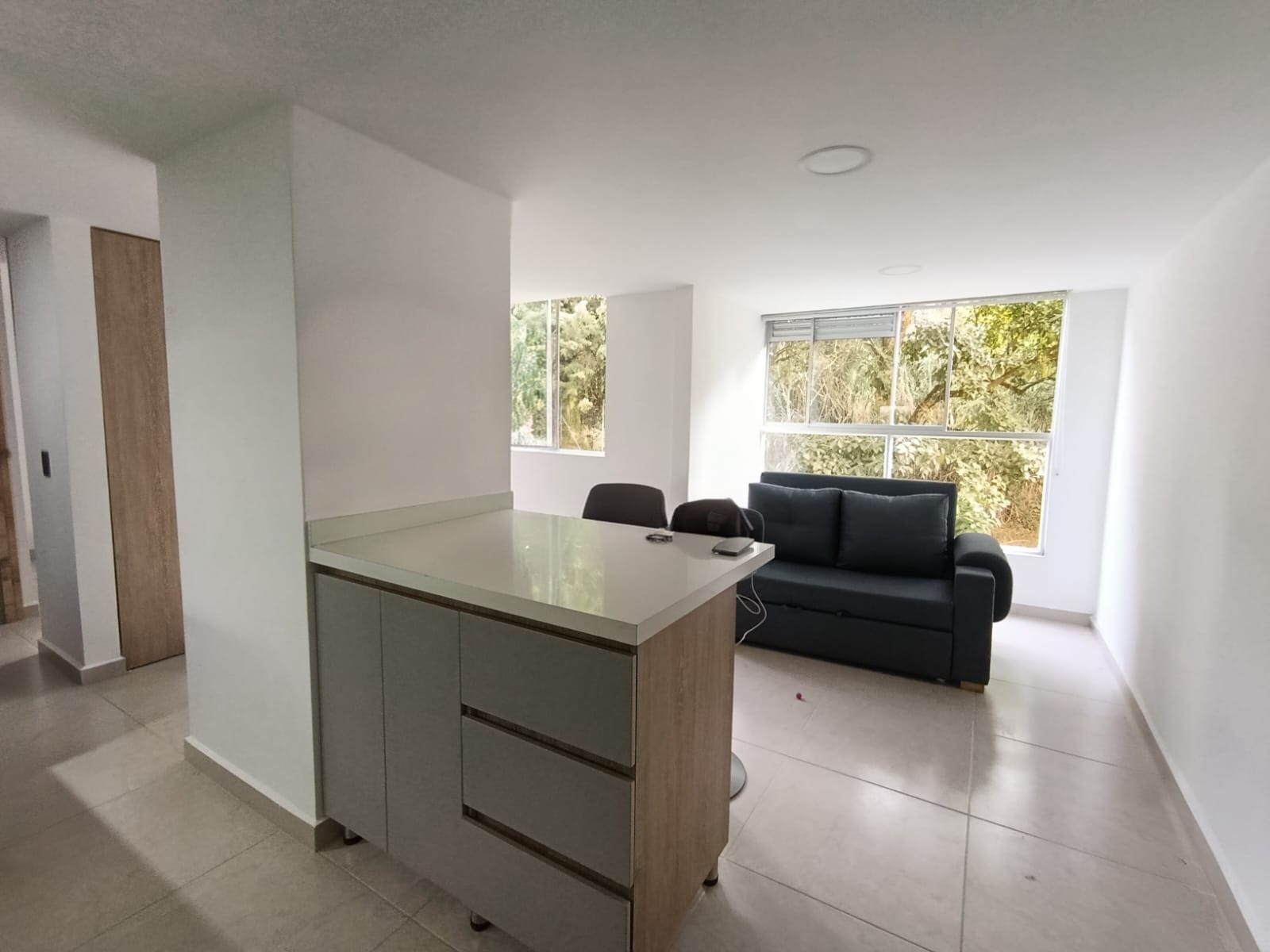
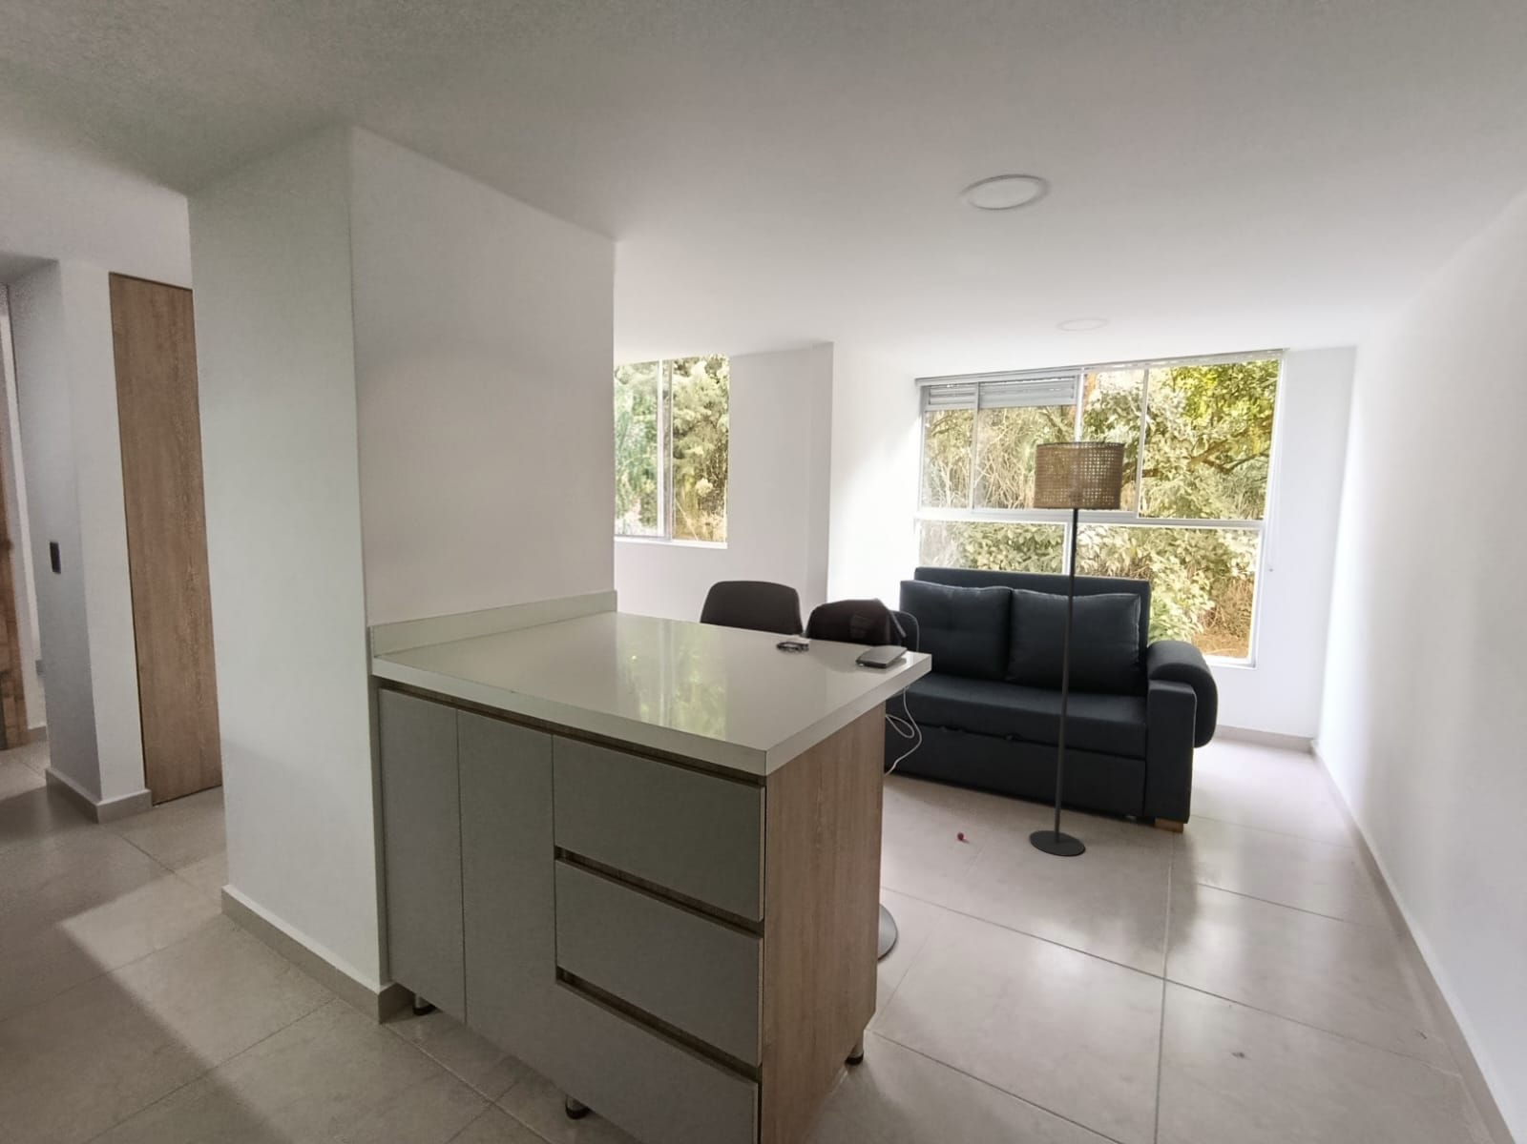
+ floor lamp (1066, 649)
